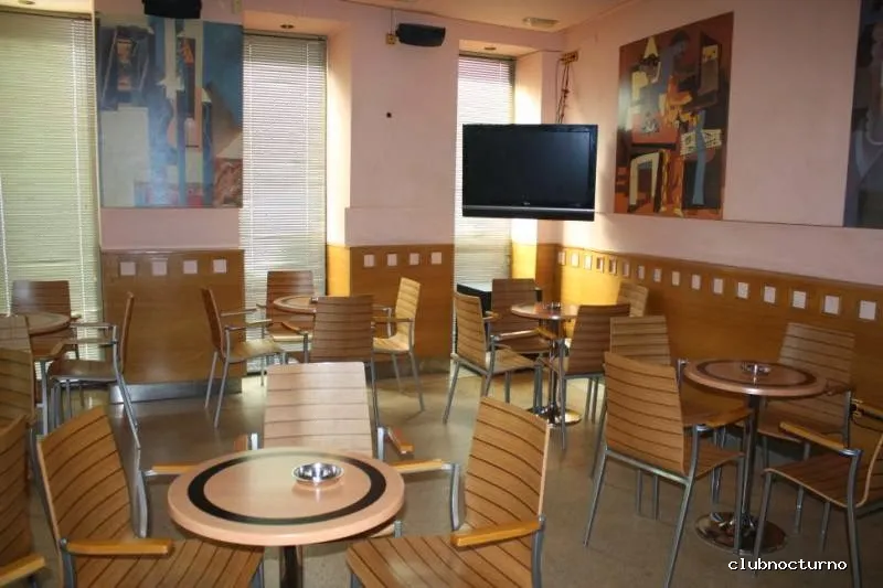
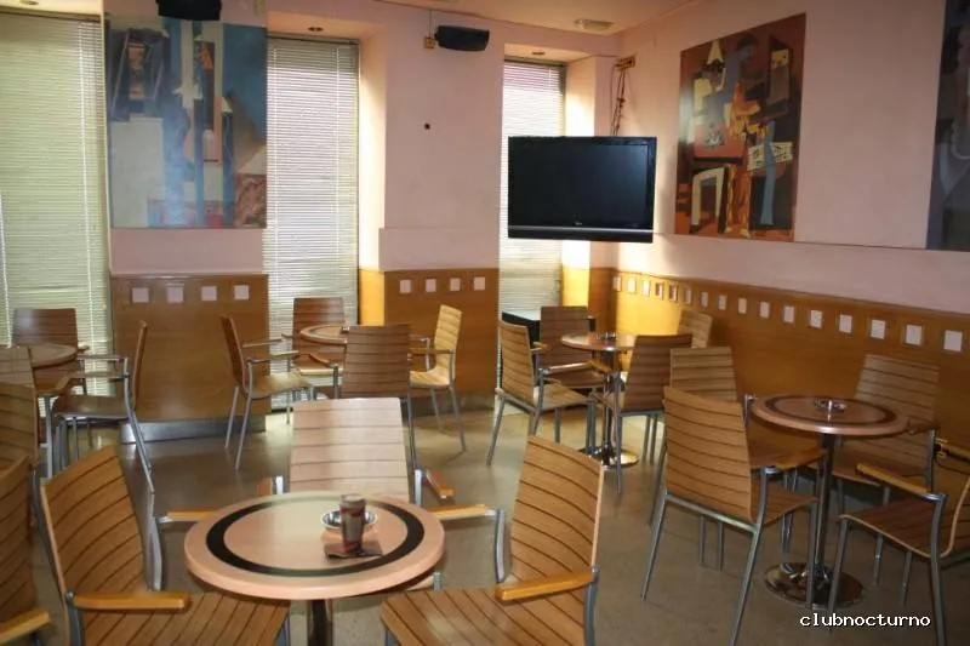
+ coffee cup (353, 521)
